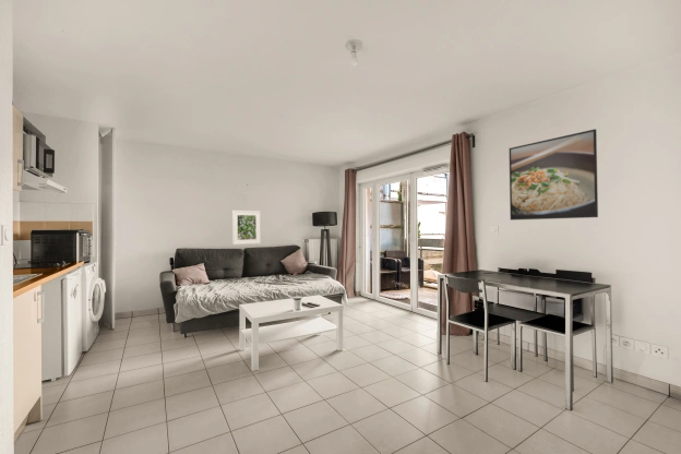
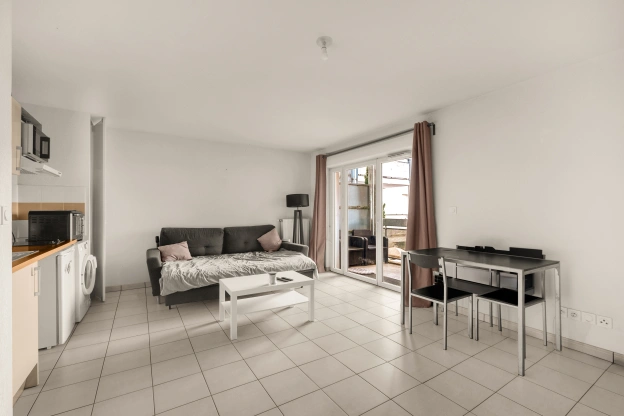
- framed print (549, 179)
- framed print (247, 227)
